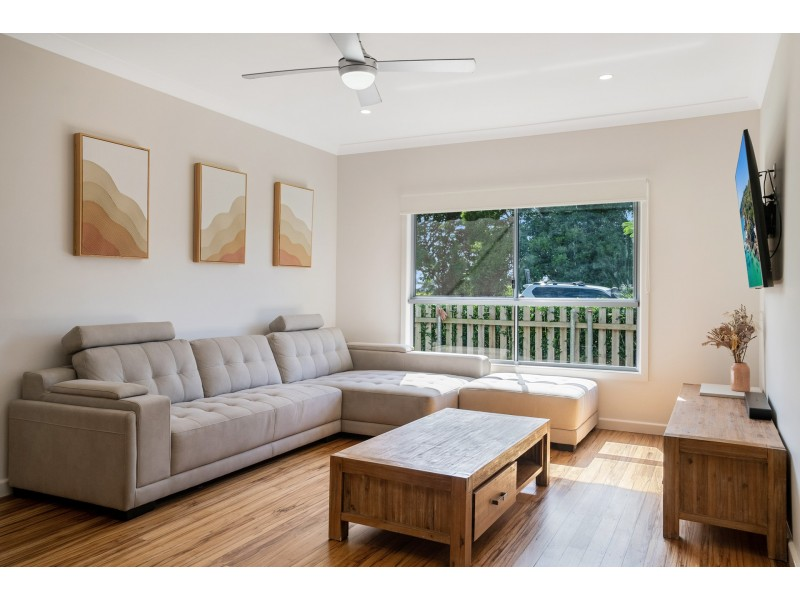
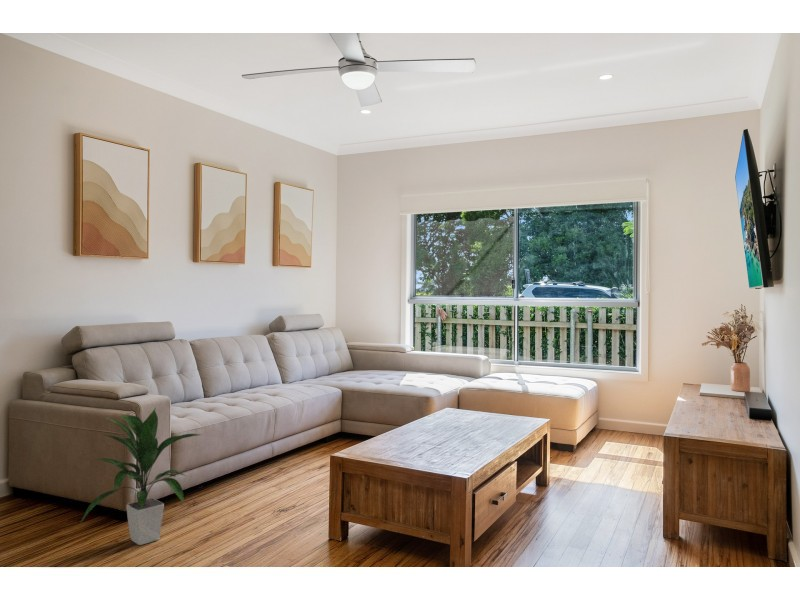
+ indoor plant (139, 472)
